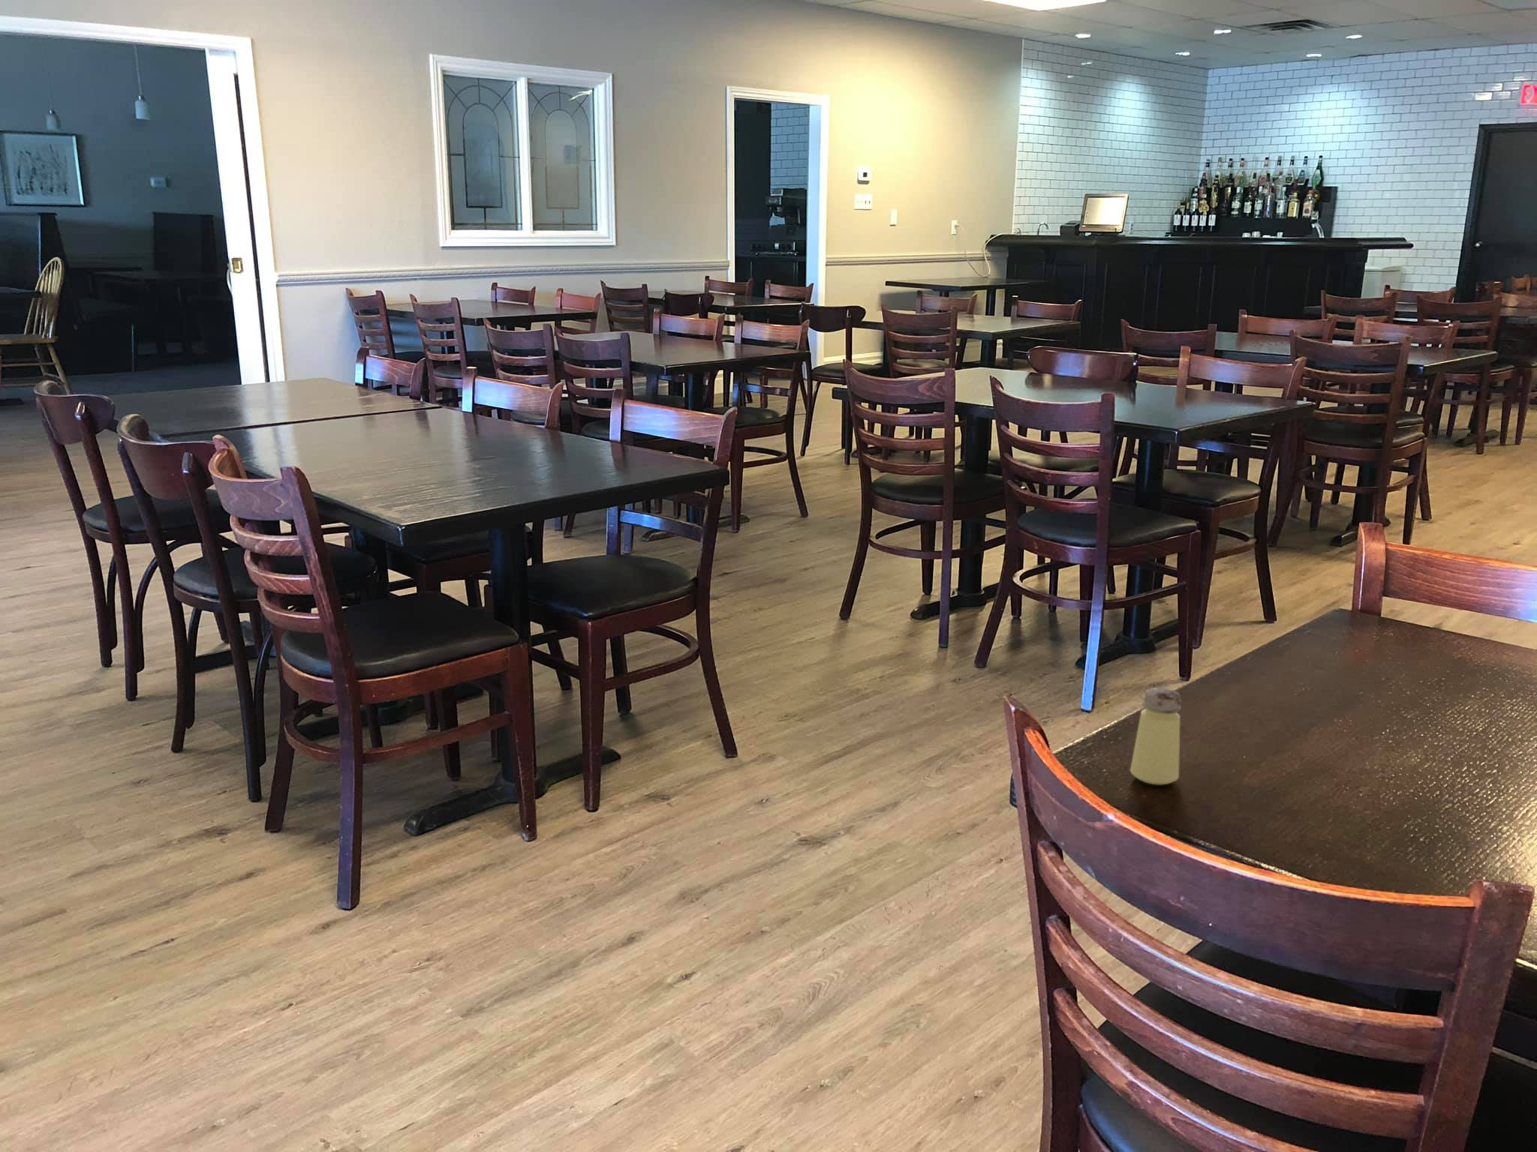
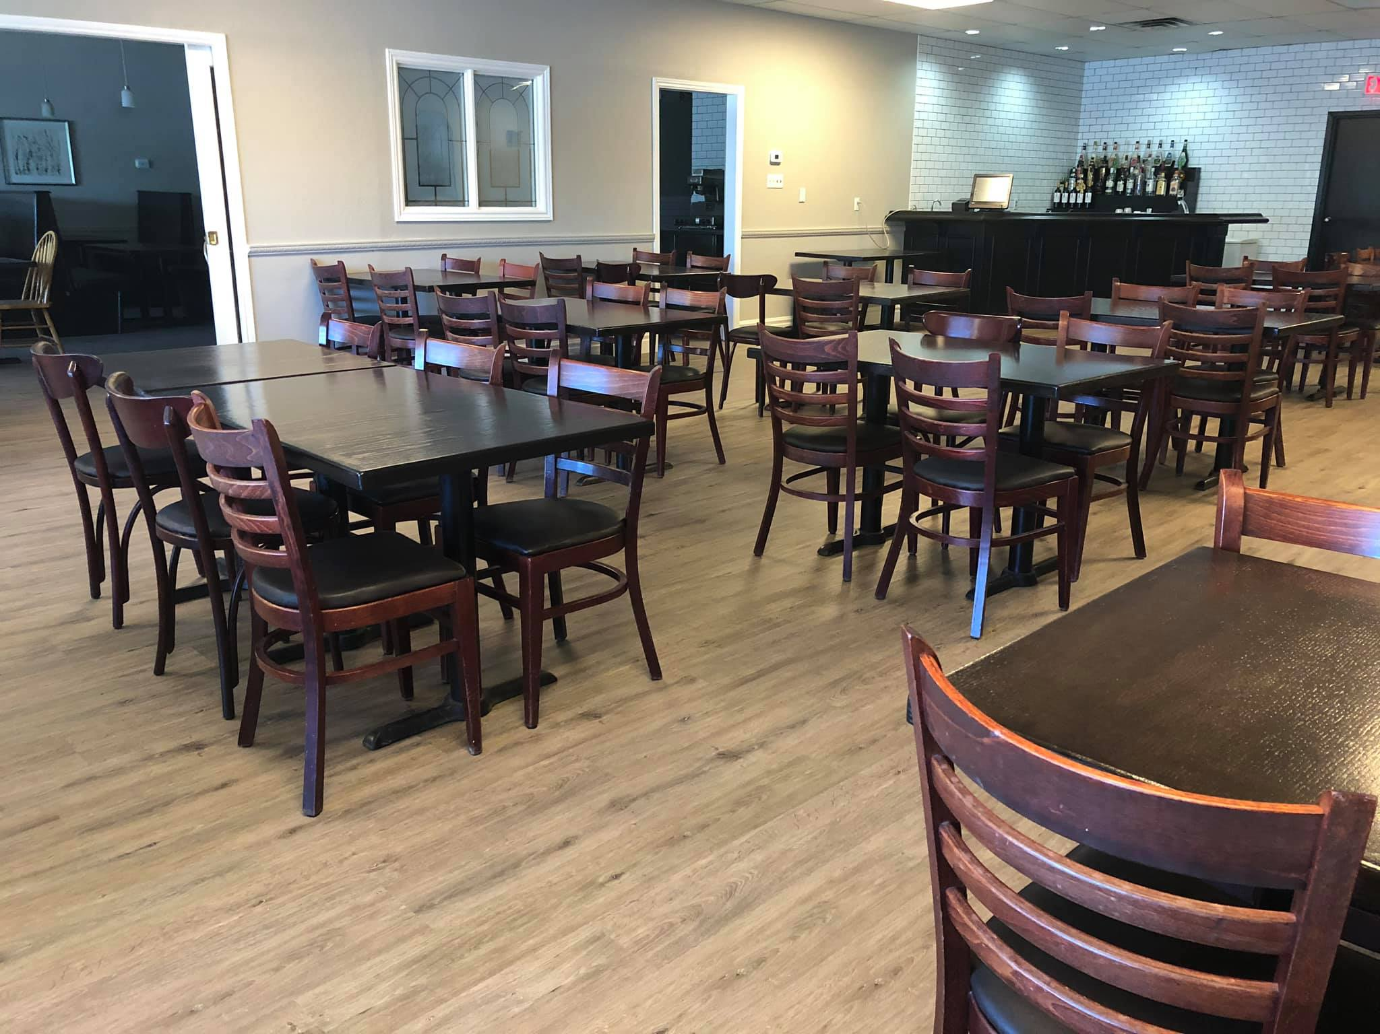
- saltshaker (1158, 733)
